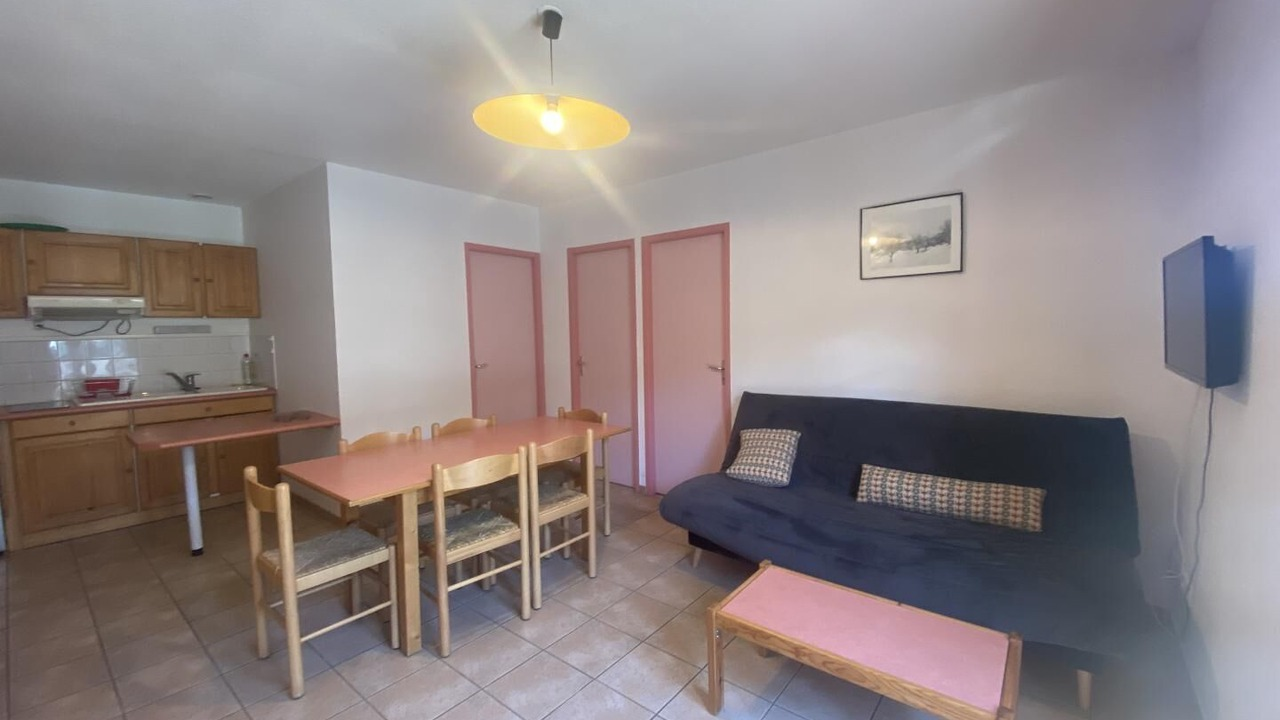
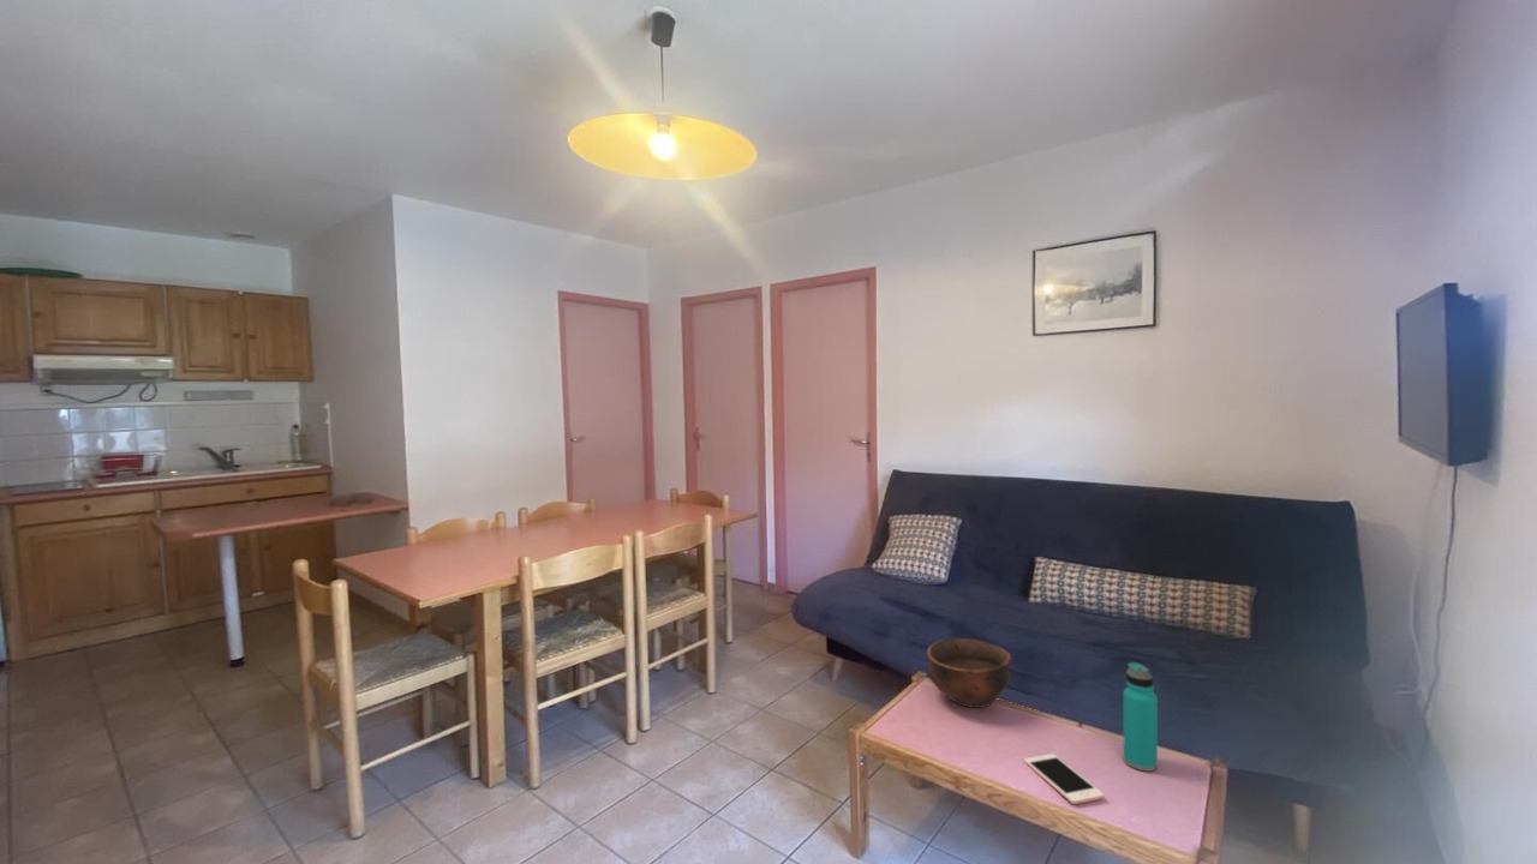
+ water bottle (1140, 714)
+ bowl (968, 676)
+ cell phone (1061, 776)
